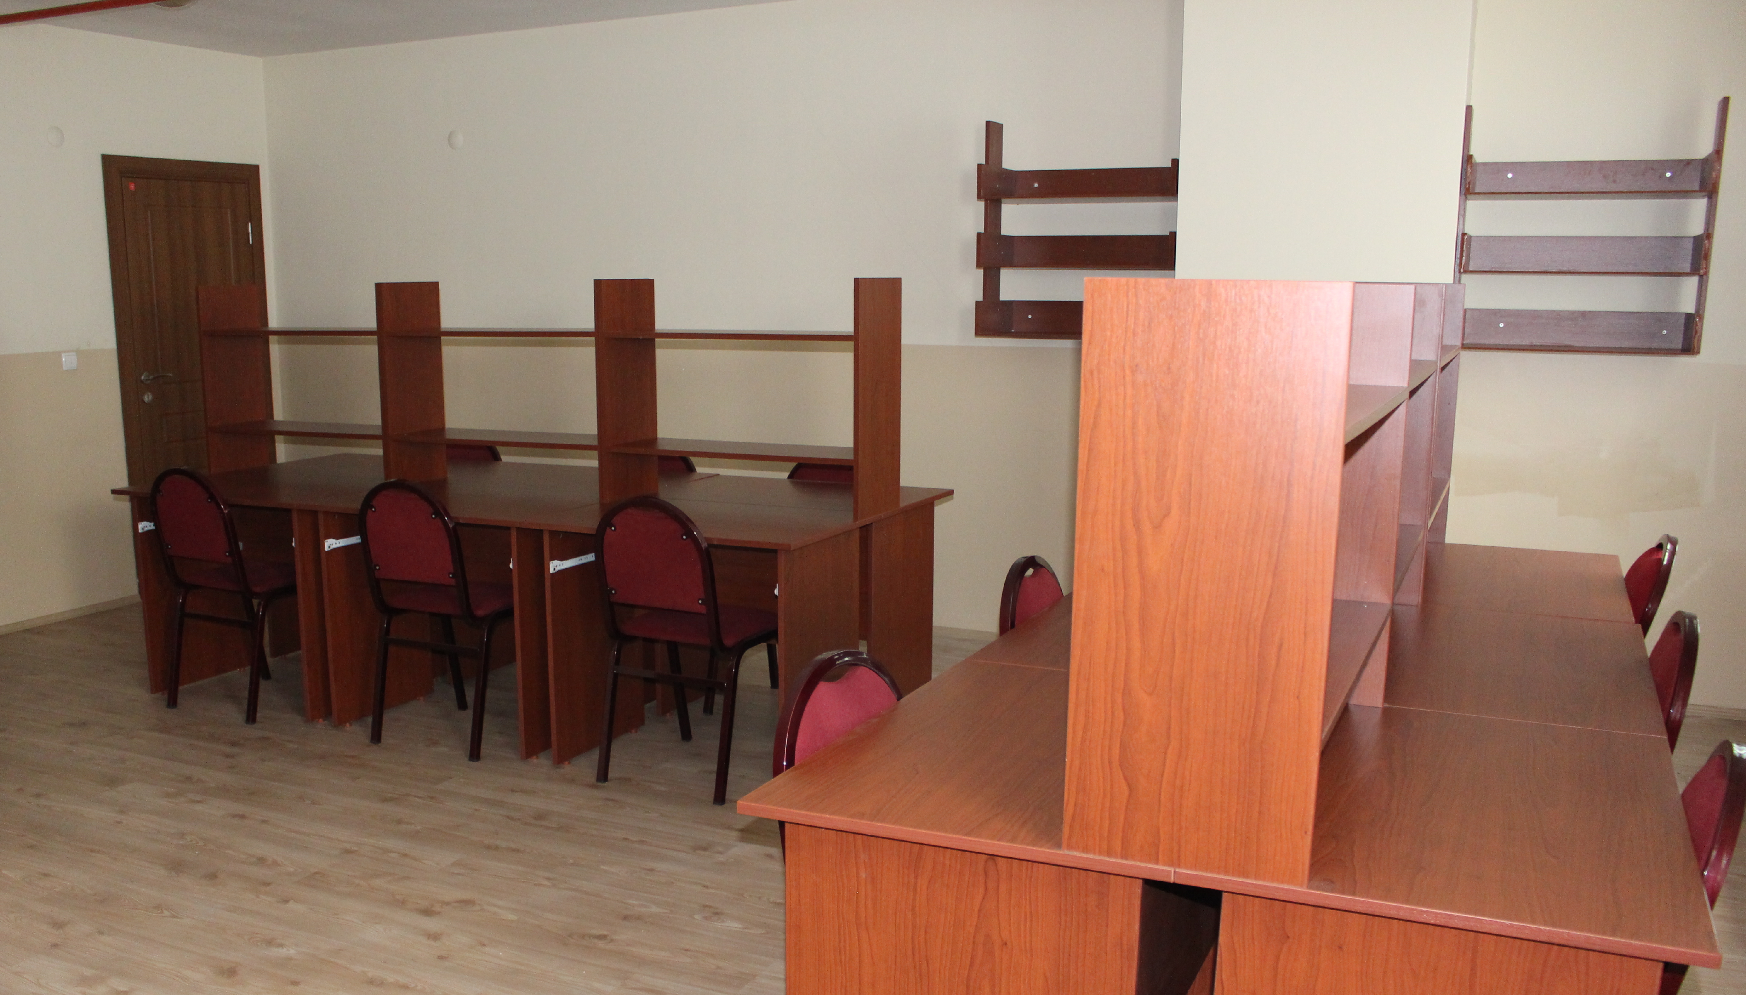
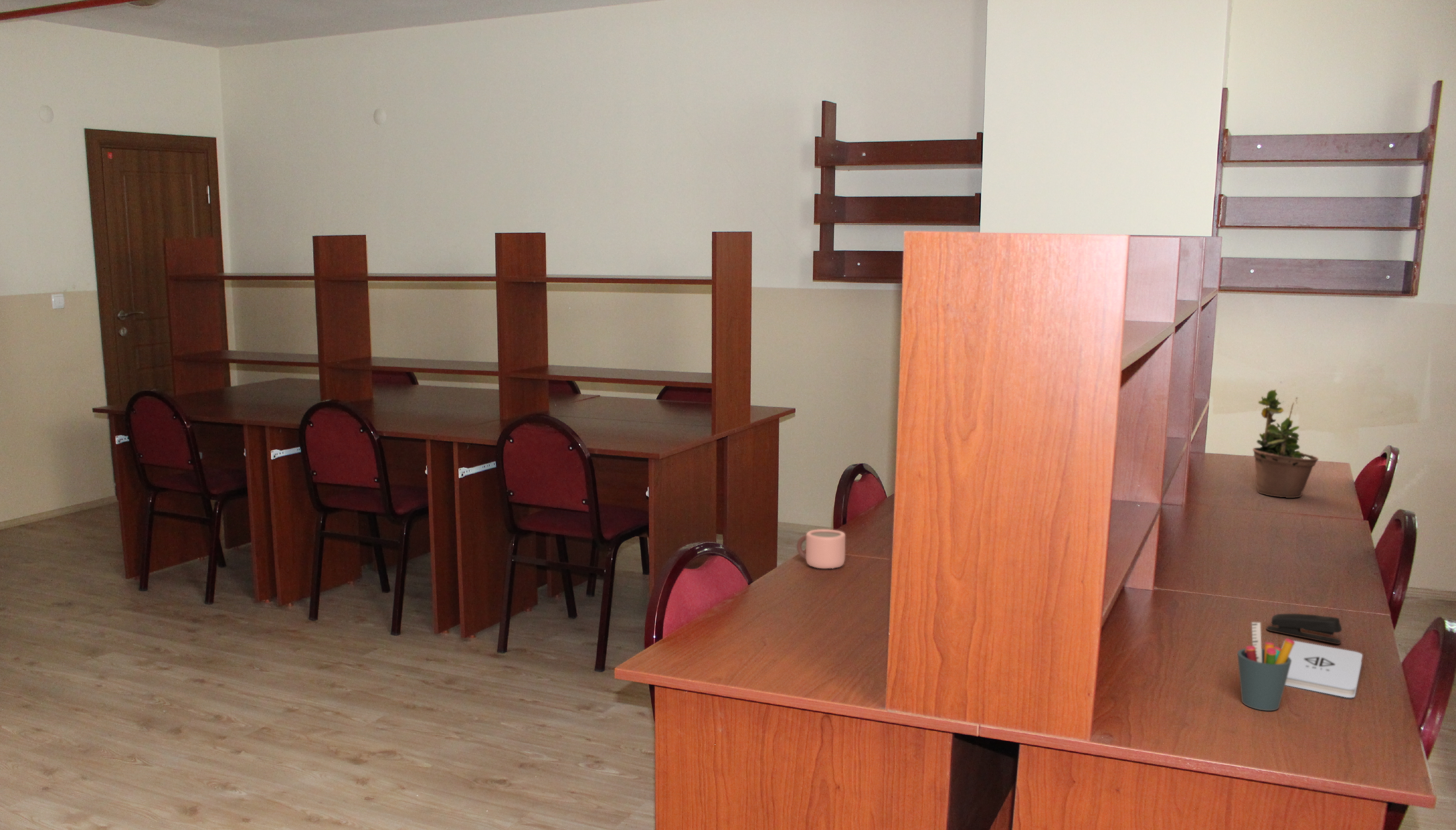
+ stapler (1304, 624)
+ pen holder (1264, 667)
+ potted plant (1286, 439)
+ mug (820, 548)
+ notepad (1317, 667)
